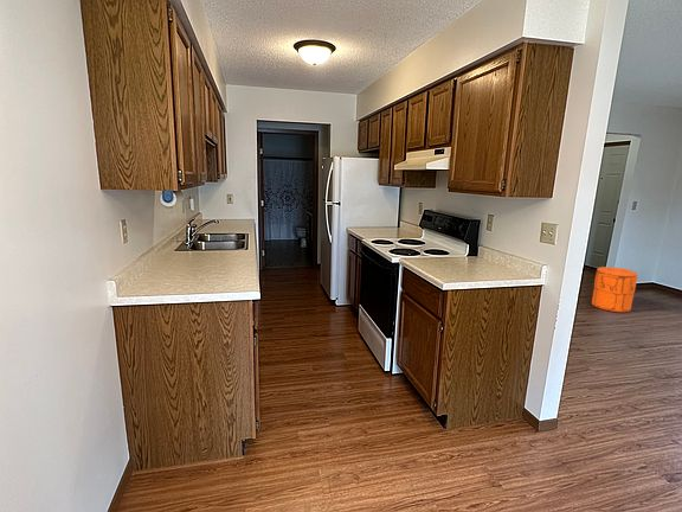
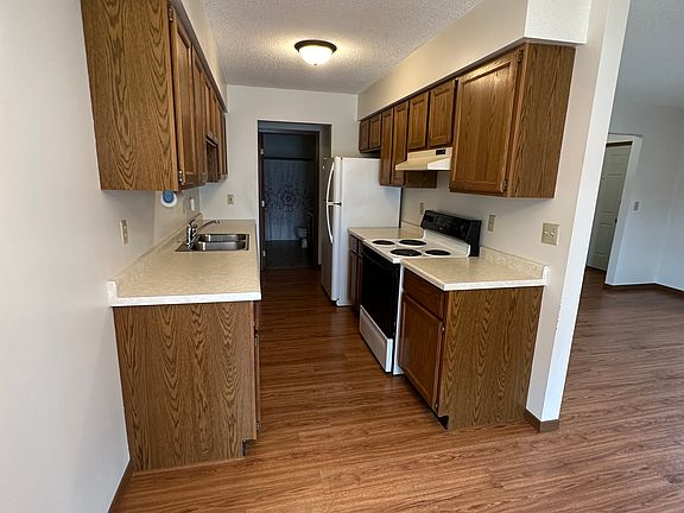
- trash can (613, 288)
